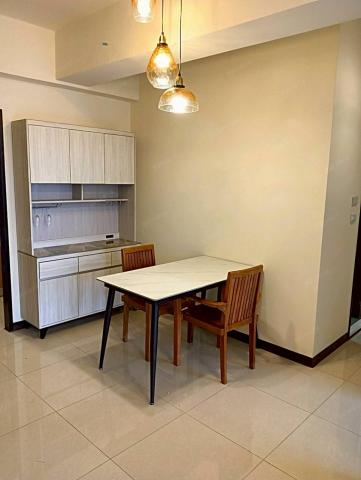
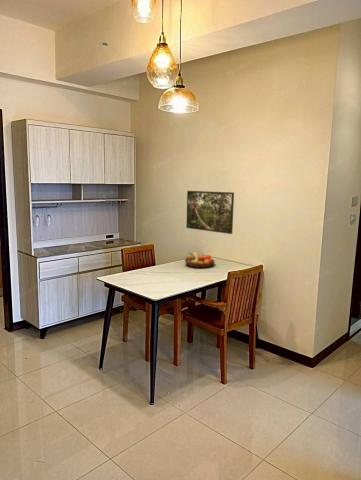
+ fruit bowl (199, 259)
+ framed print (208, 211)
